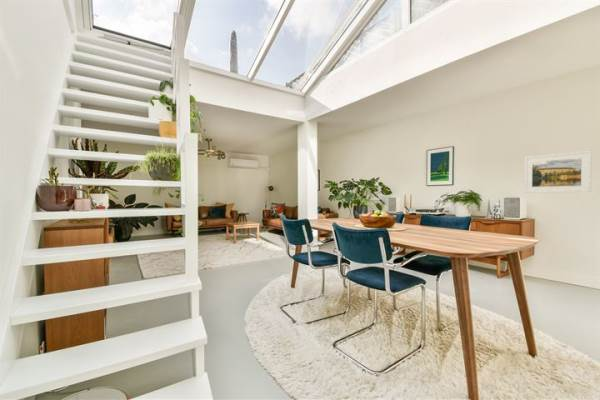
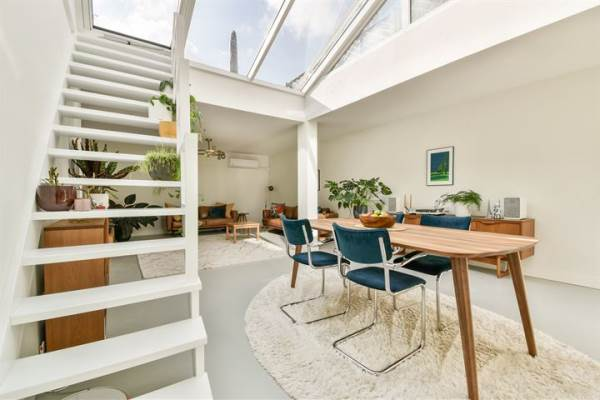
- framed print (555, 173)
